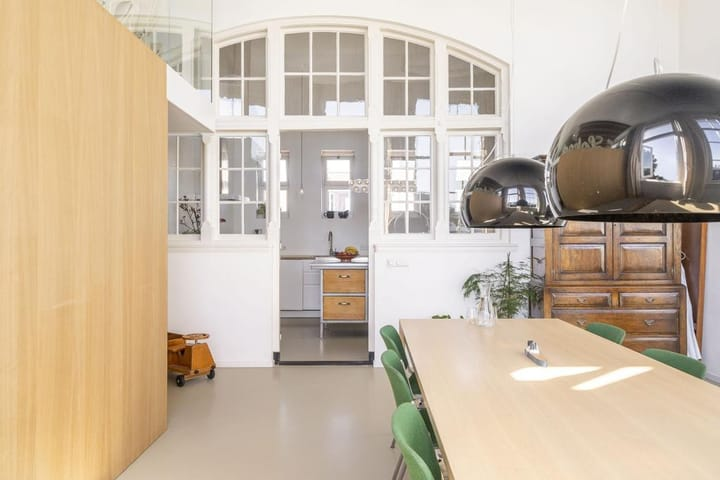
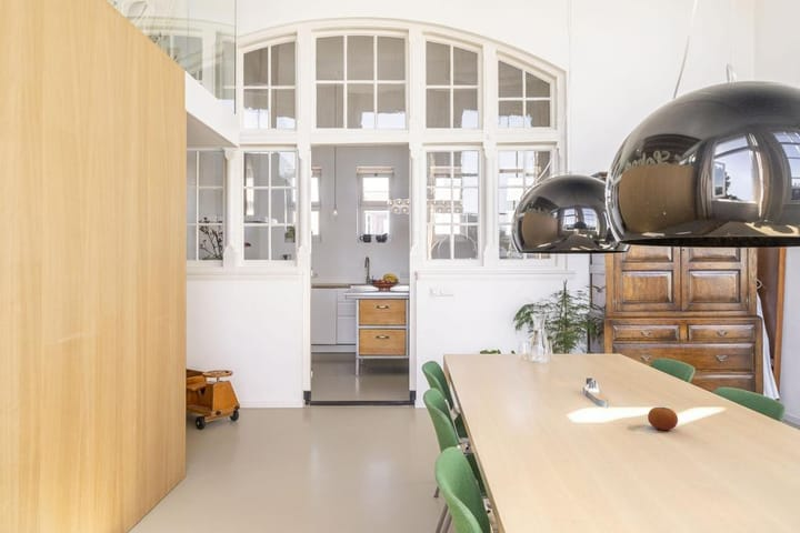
+ fruit (662, 418)
